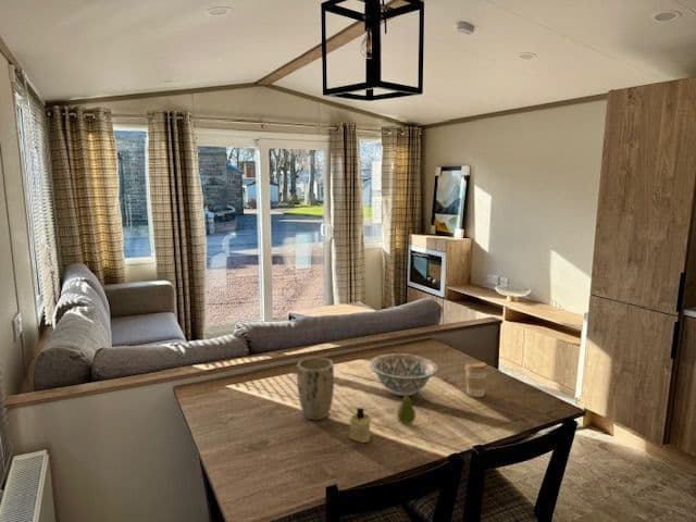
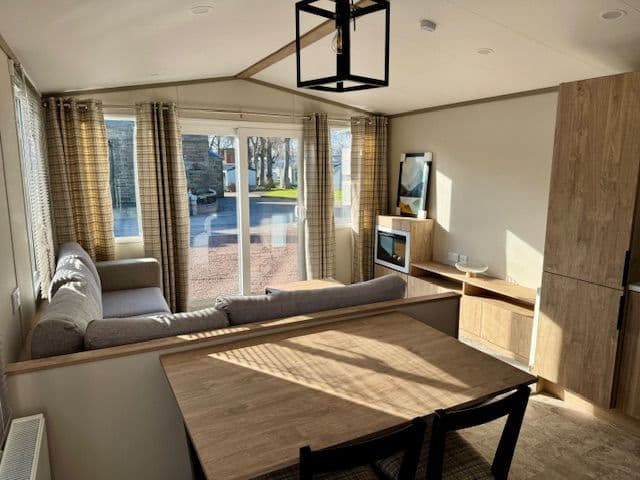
- fruit (406, 407)
- candle (360, 423)
- coffee cup (476, 377)
- decorative bowl (402, 376)
- plant pot (315, 388)
